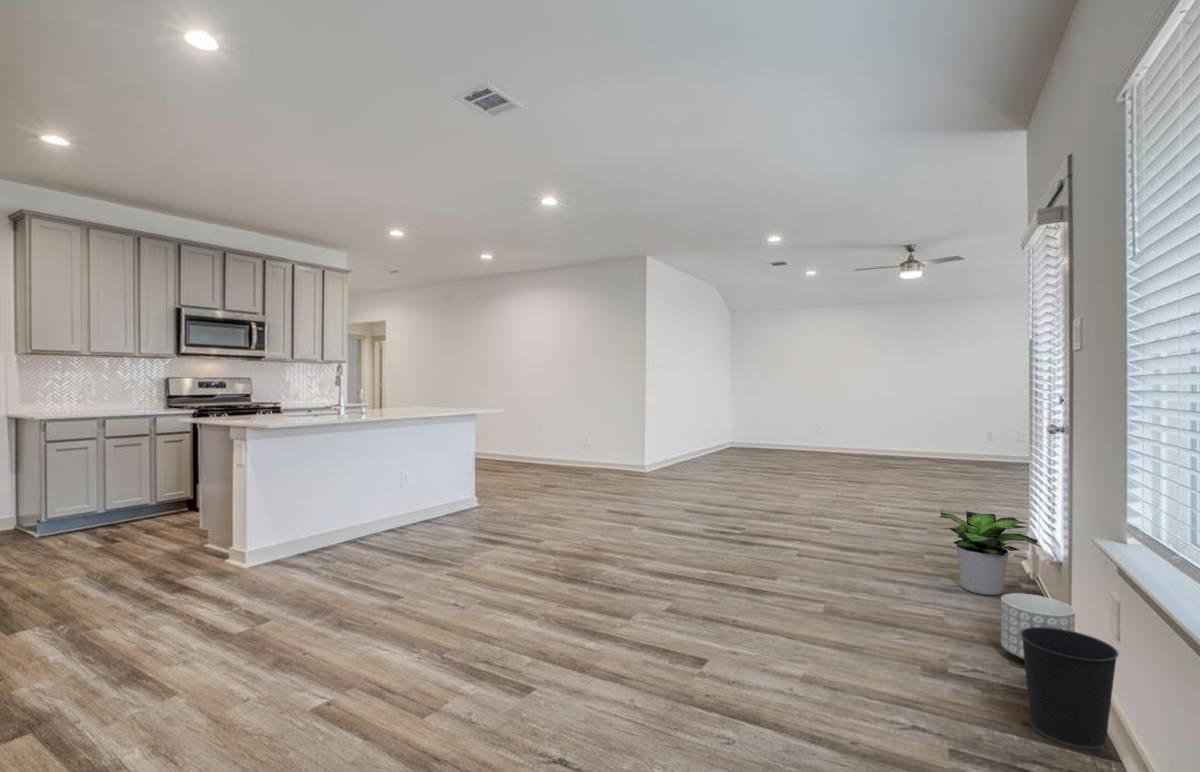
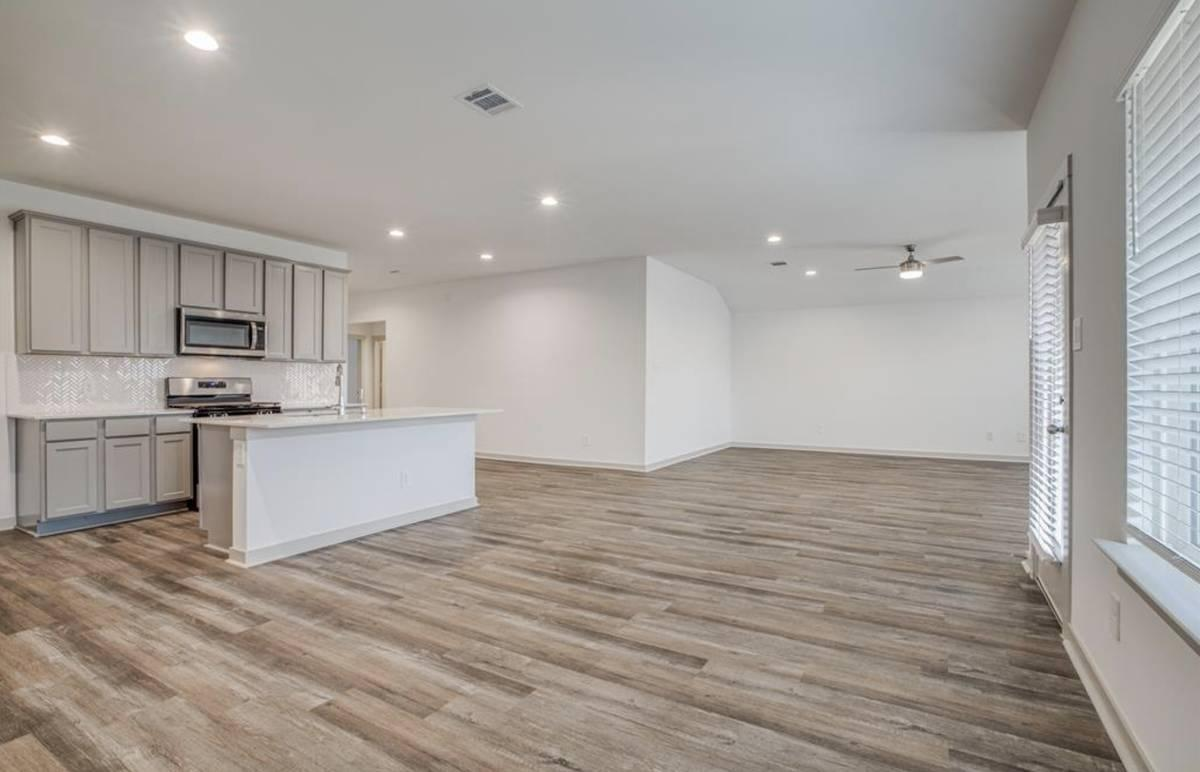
- wastebasket (1067, 687)
- potted plant (987, 556)
- planter (1036, 626)
